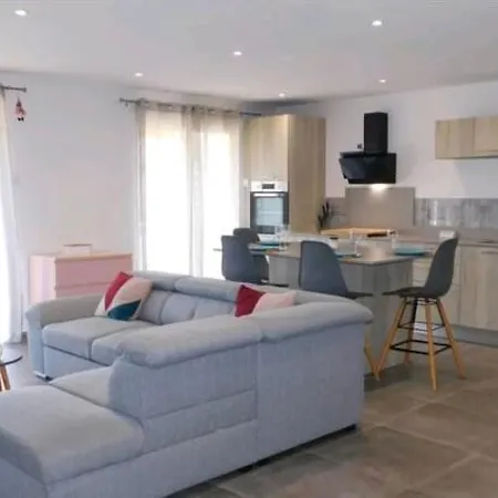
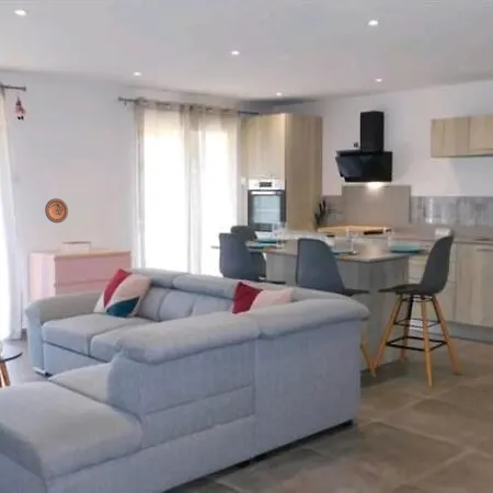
+ decorative plate (56, 210)
